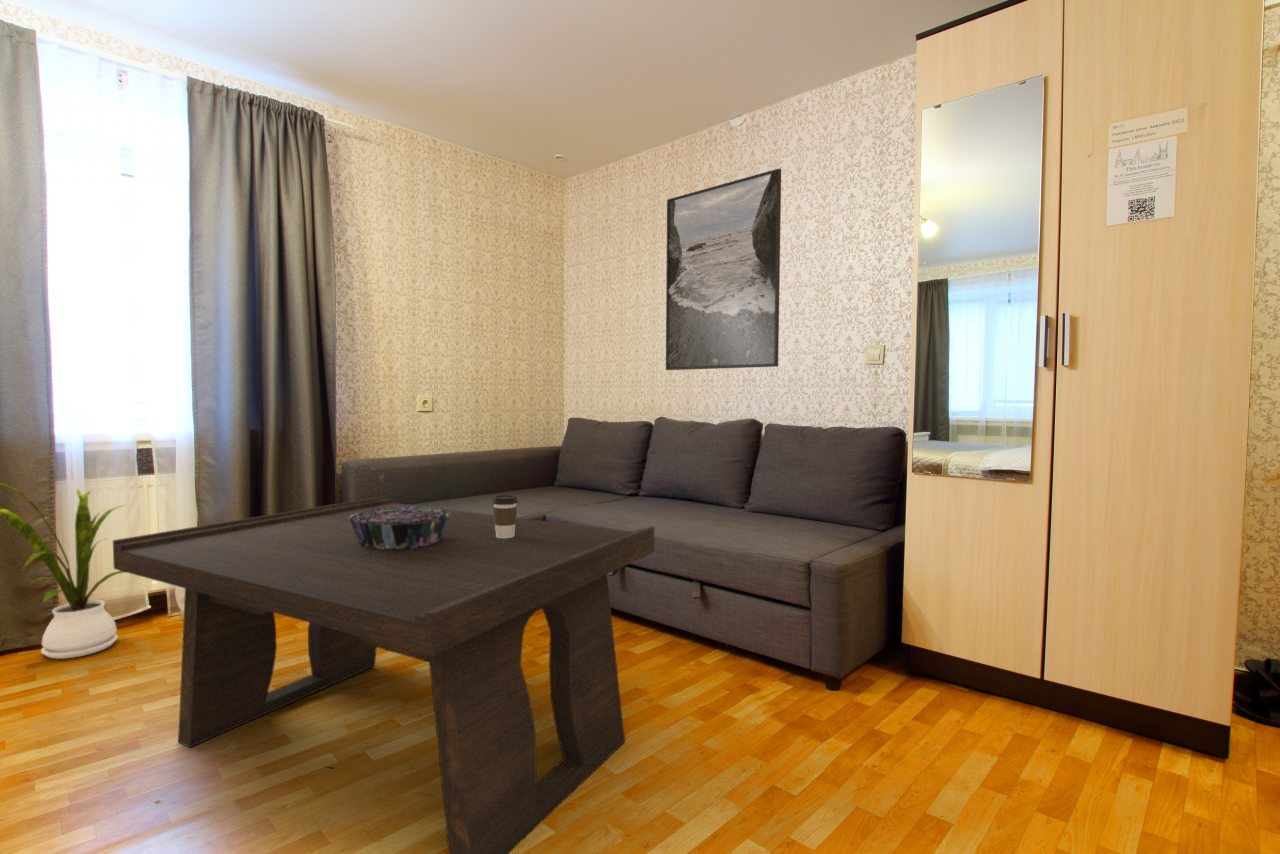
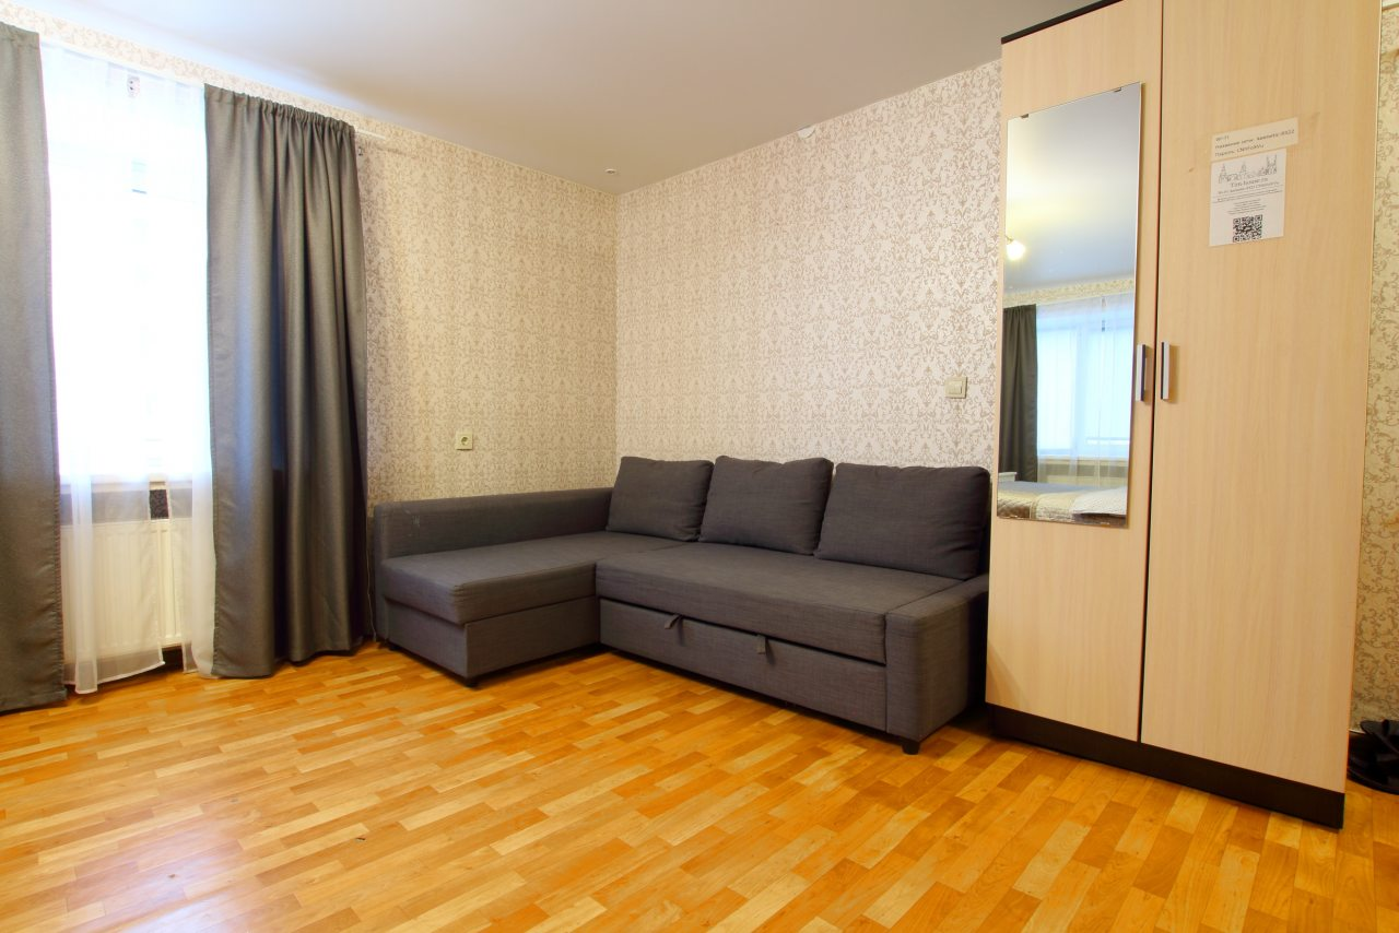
- house plant (67, 563)
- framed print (719, 277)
- decorative bowl (402, 527)
- coffee cup (505, 515)
- coffee table (401, 638)
